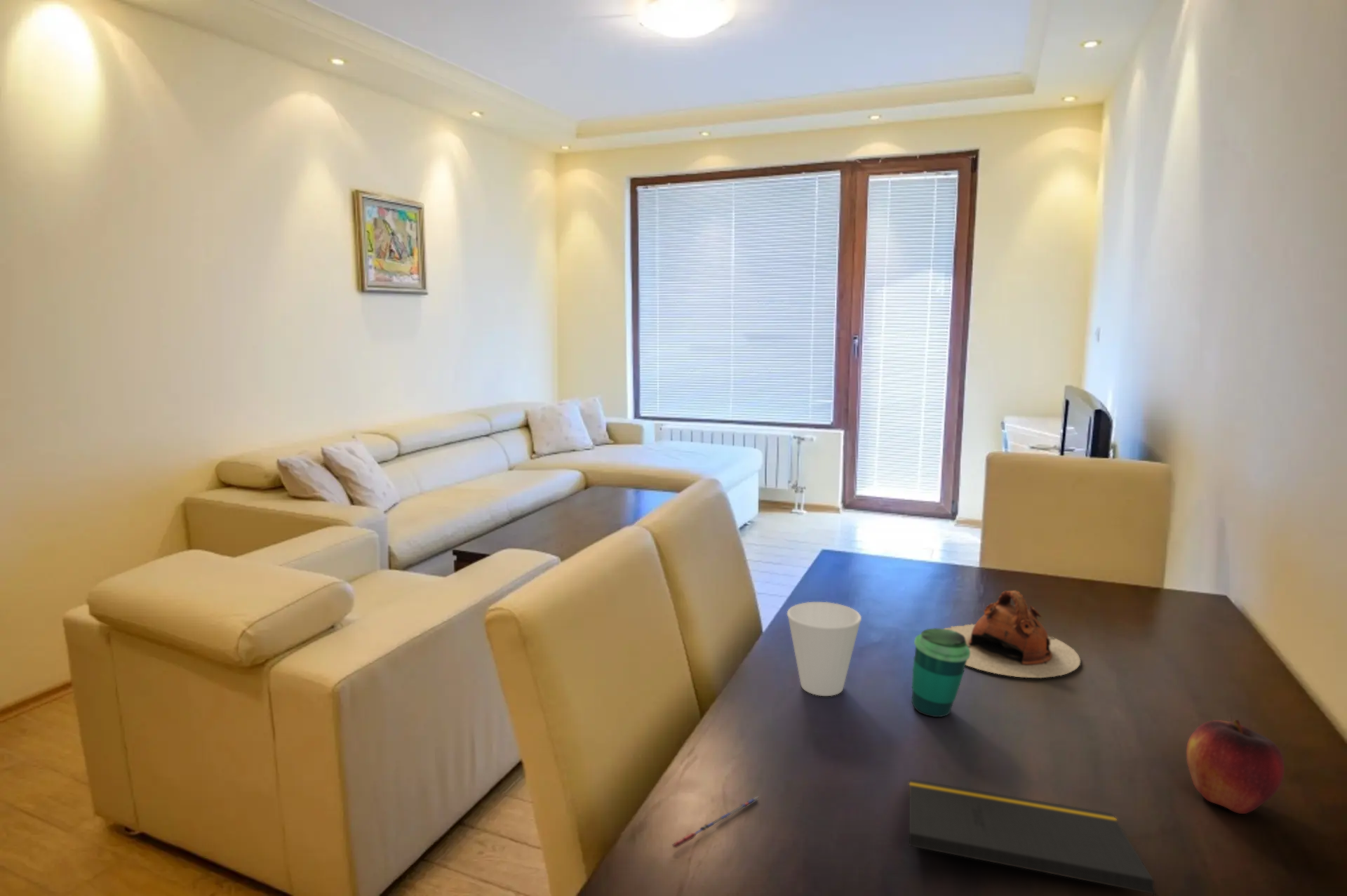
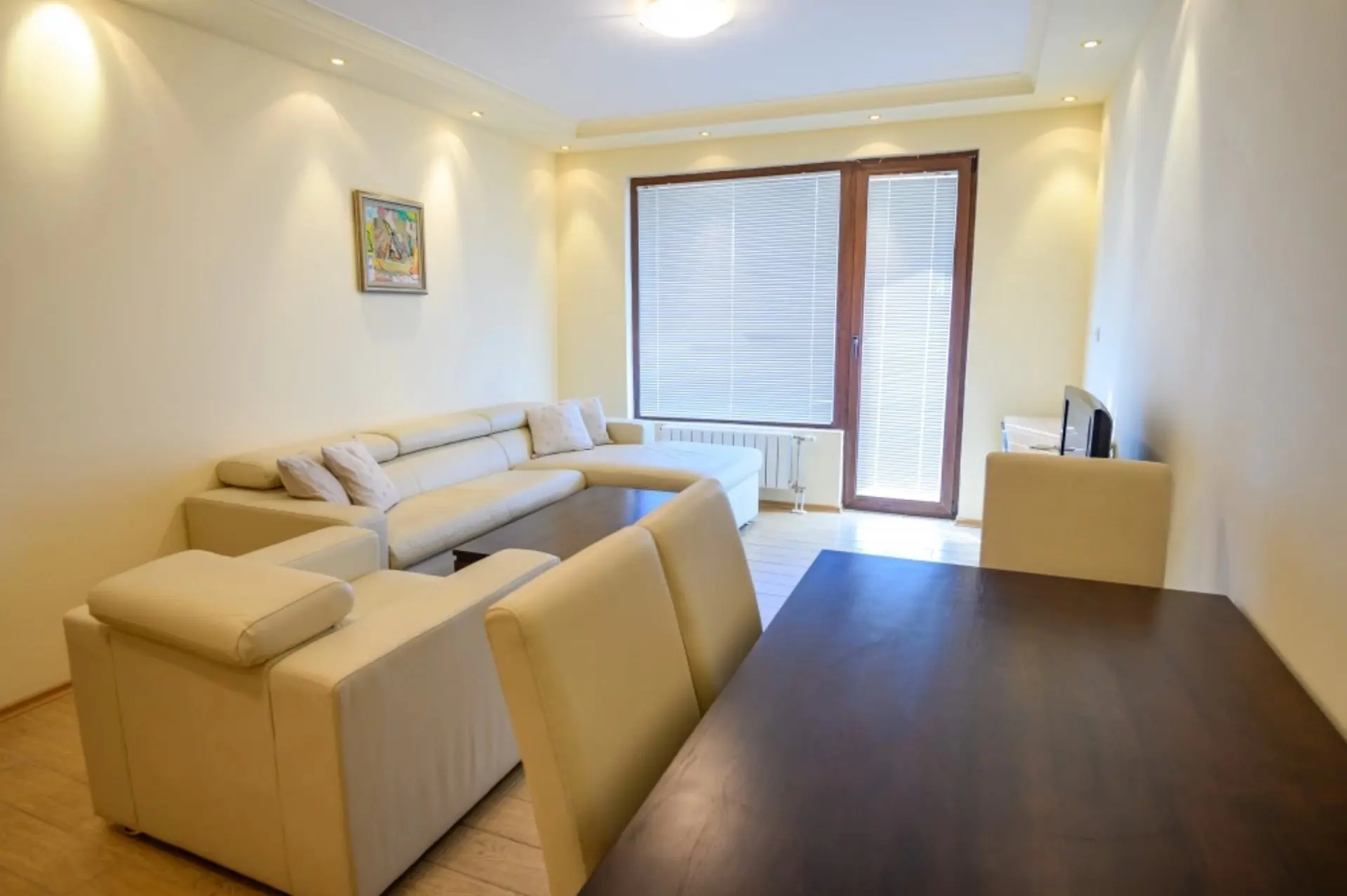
- teapot (1005, 619)
- notepad (1015, 829)
- cup (940, 673)
- cup (822, 650)
- fruit (1235, 763)
- pen (718, 820)
